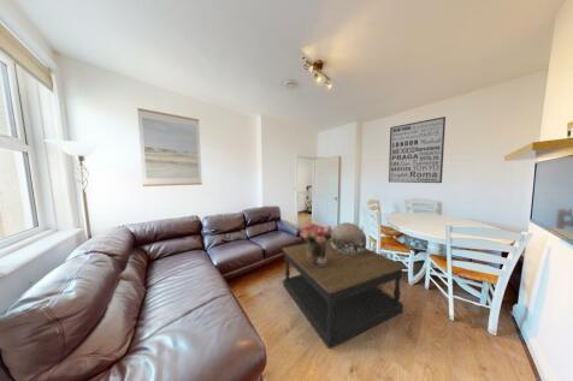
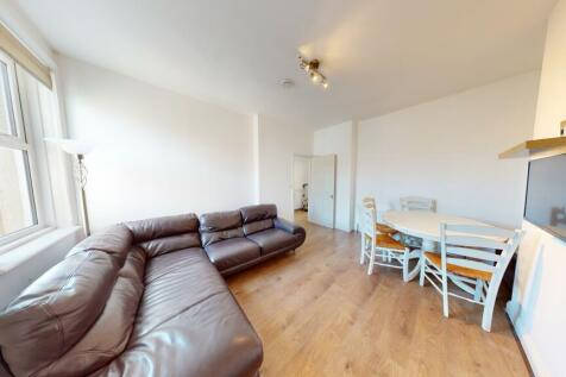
- wall art (172, 150)
- decorative sphere (347, 236)
- coffee table (336, 276)
- bouquet (317, 242)
- wall art (414, 153)
